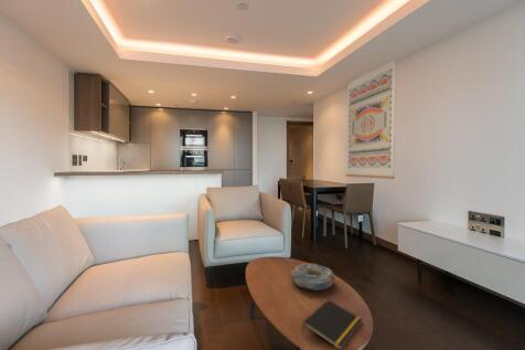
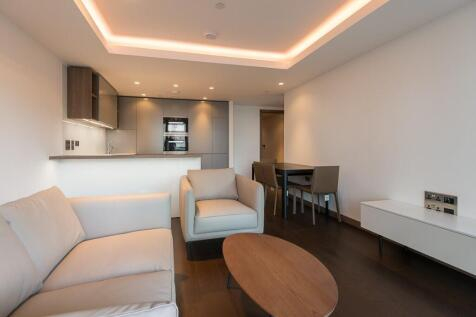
- decorative bowl (312, 276)
- wall art (367, 124)
- notepad (333, 321)
